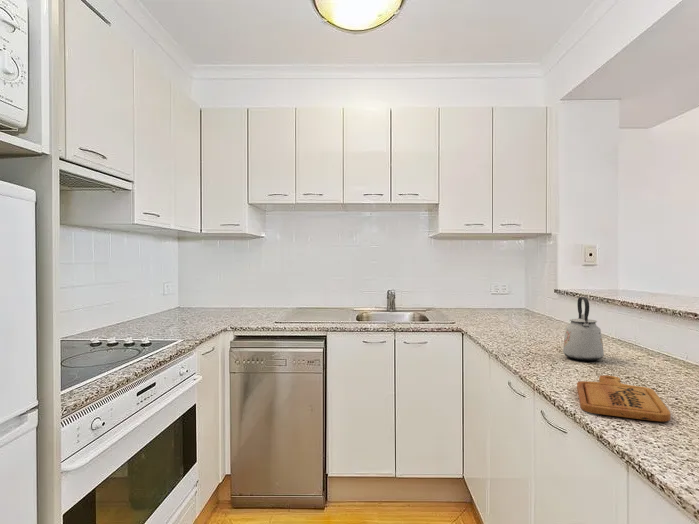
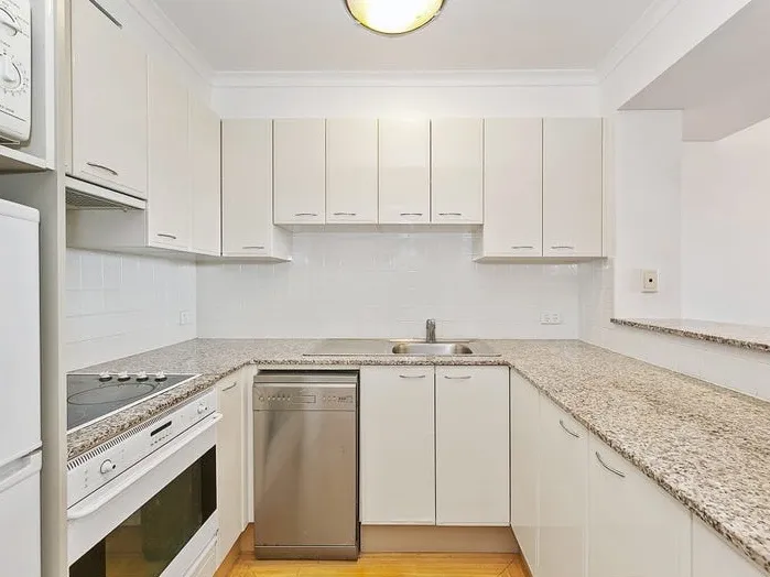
- cutting board (616, 393)
- kettle (581, 326)
